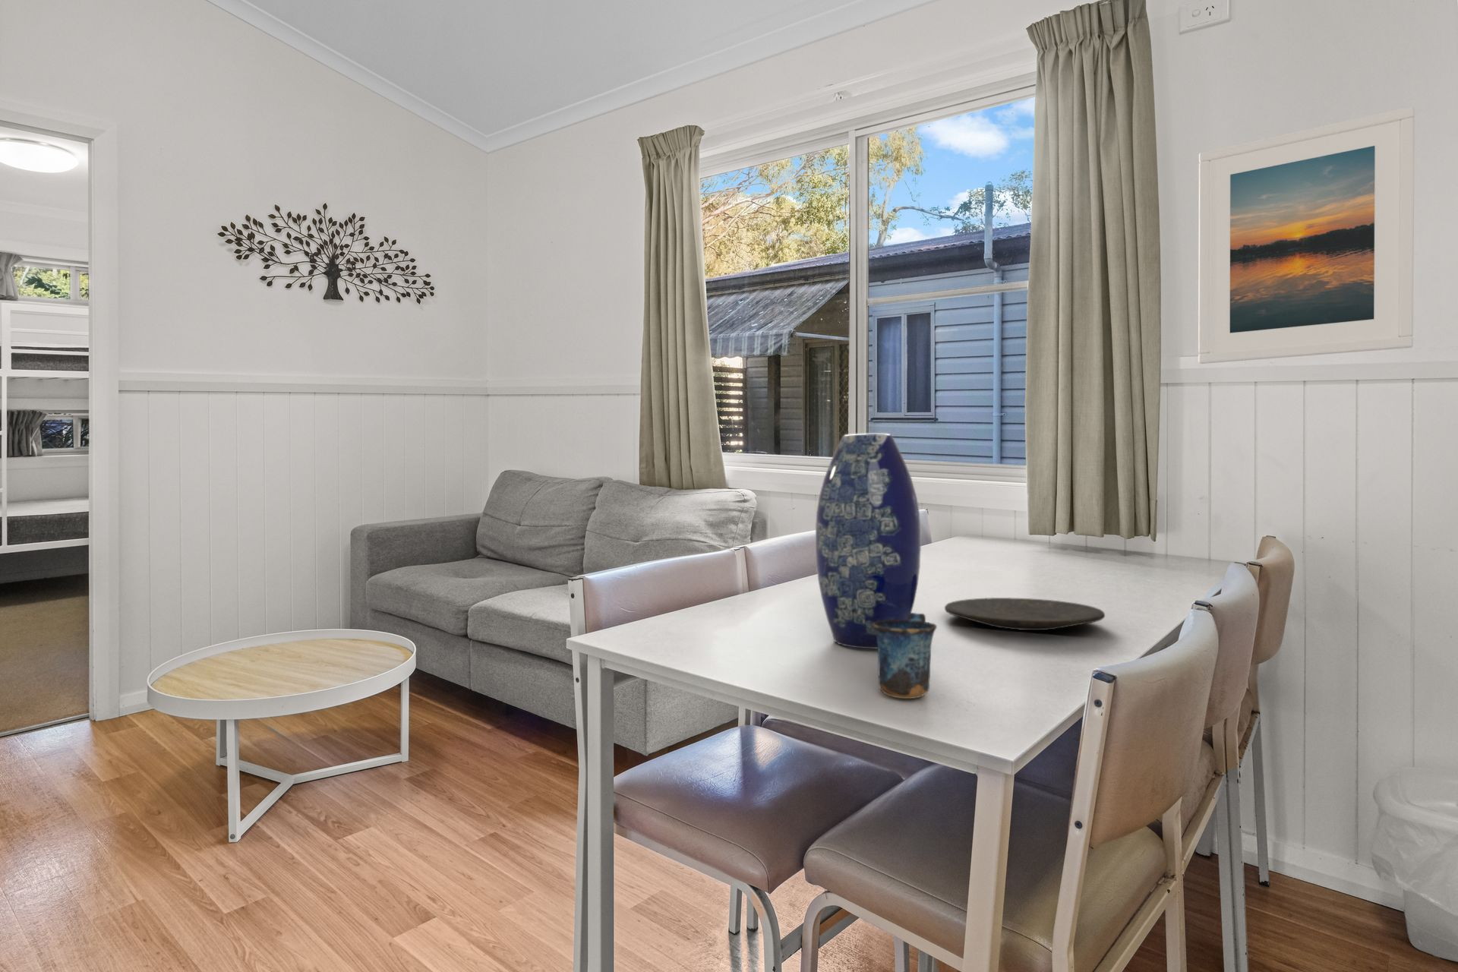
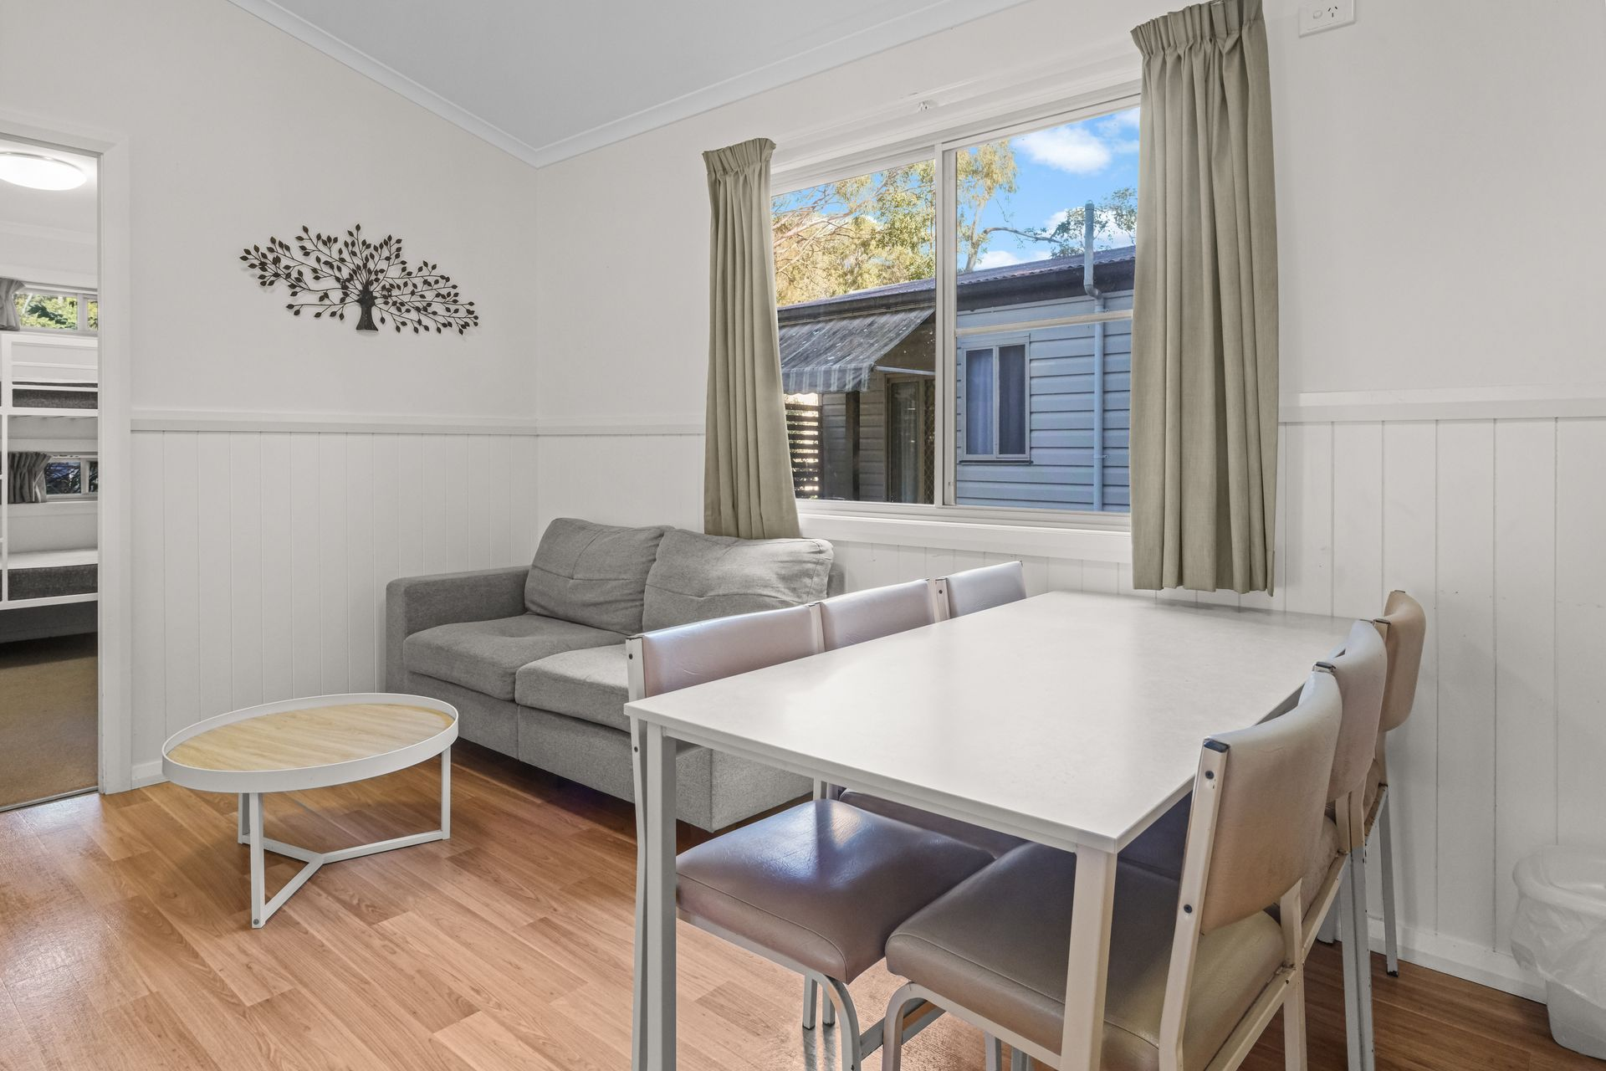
- vase (867, 538)
- mug (912, 654)
- plate (1022, 616)
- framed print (1300, 244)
